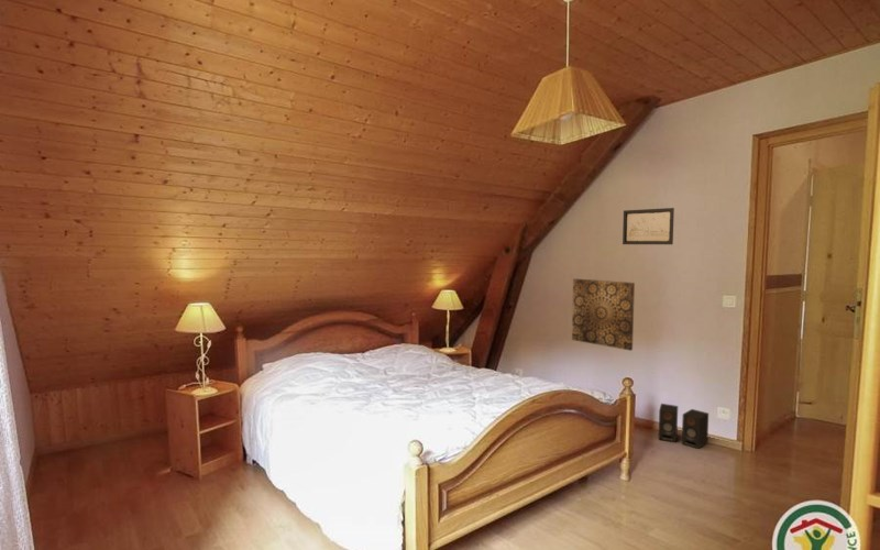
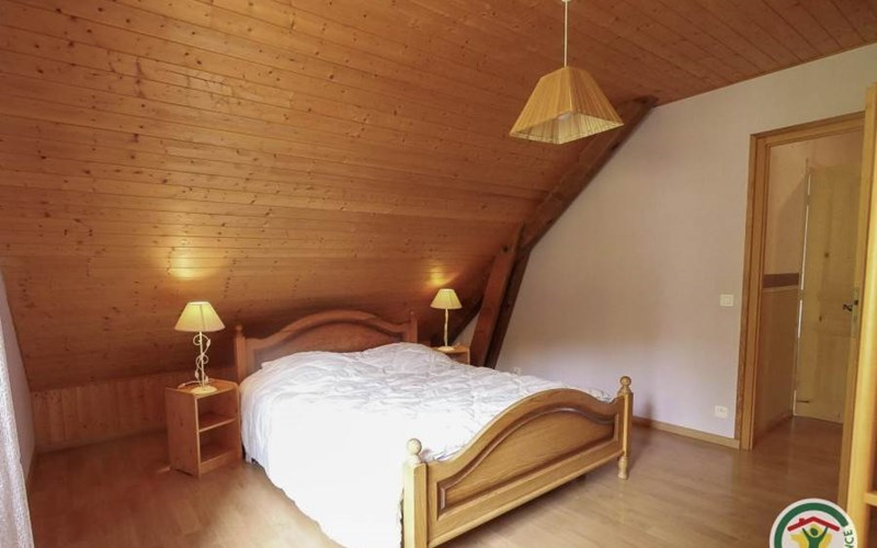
- wall art (647, 227)
- wall art (601, 312)
- speaker (676, 425)
